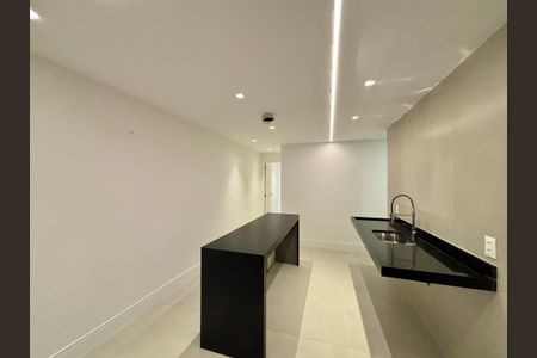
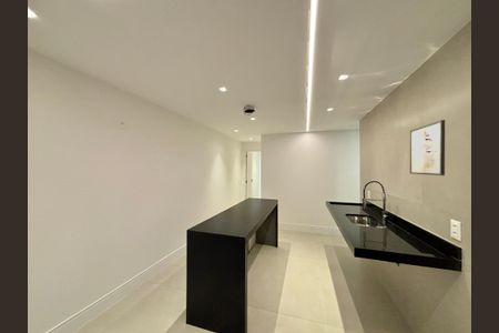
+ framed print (425, 150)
